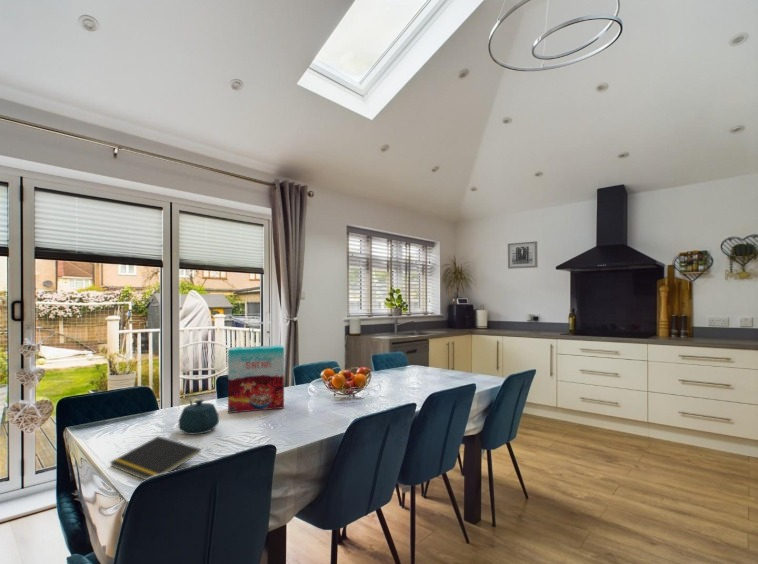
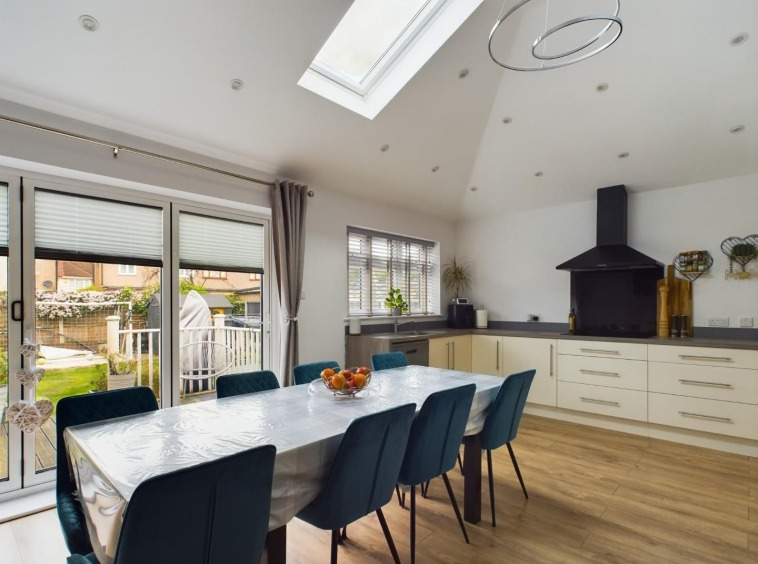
- teapot (198, 414)
- cereal box (256, 377)
- notepad (155, 457)
- wall art (522, 255)
